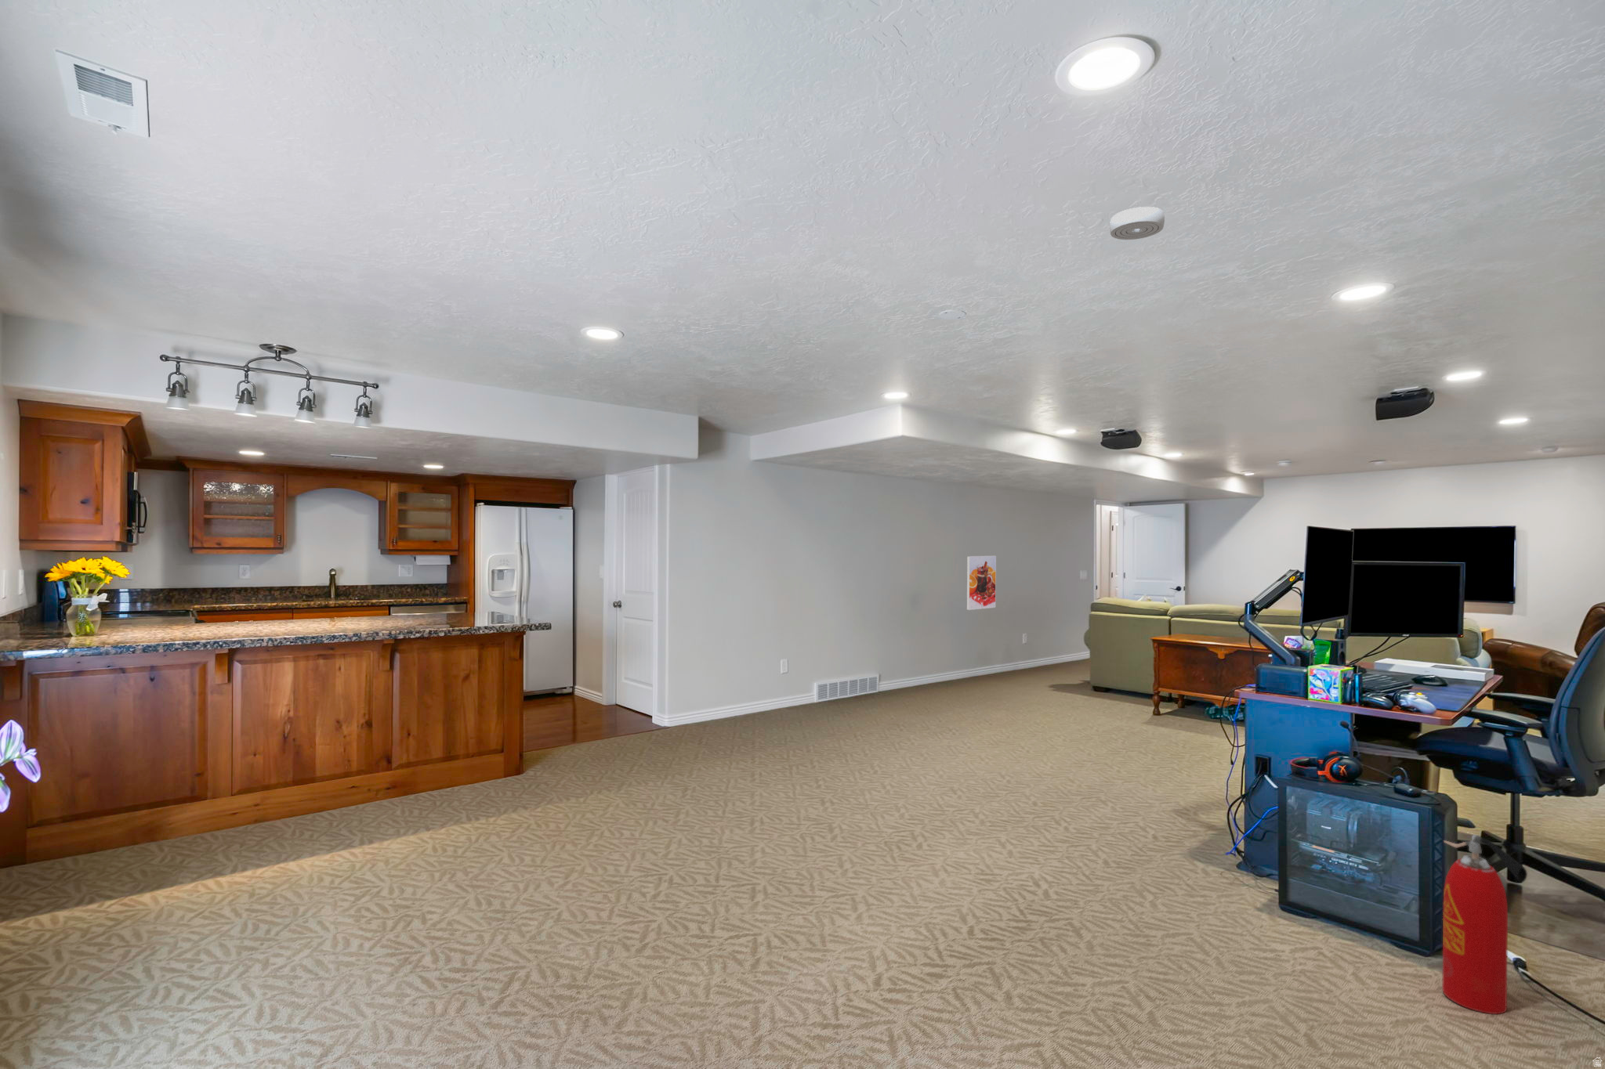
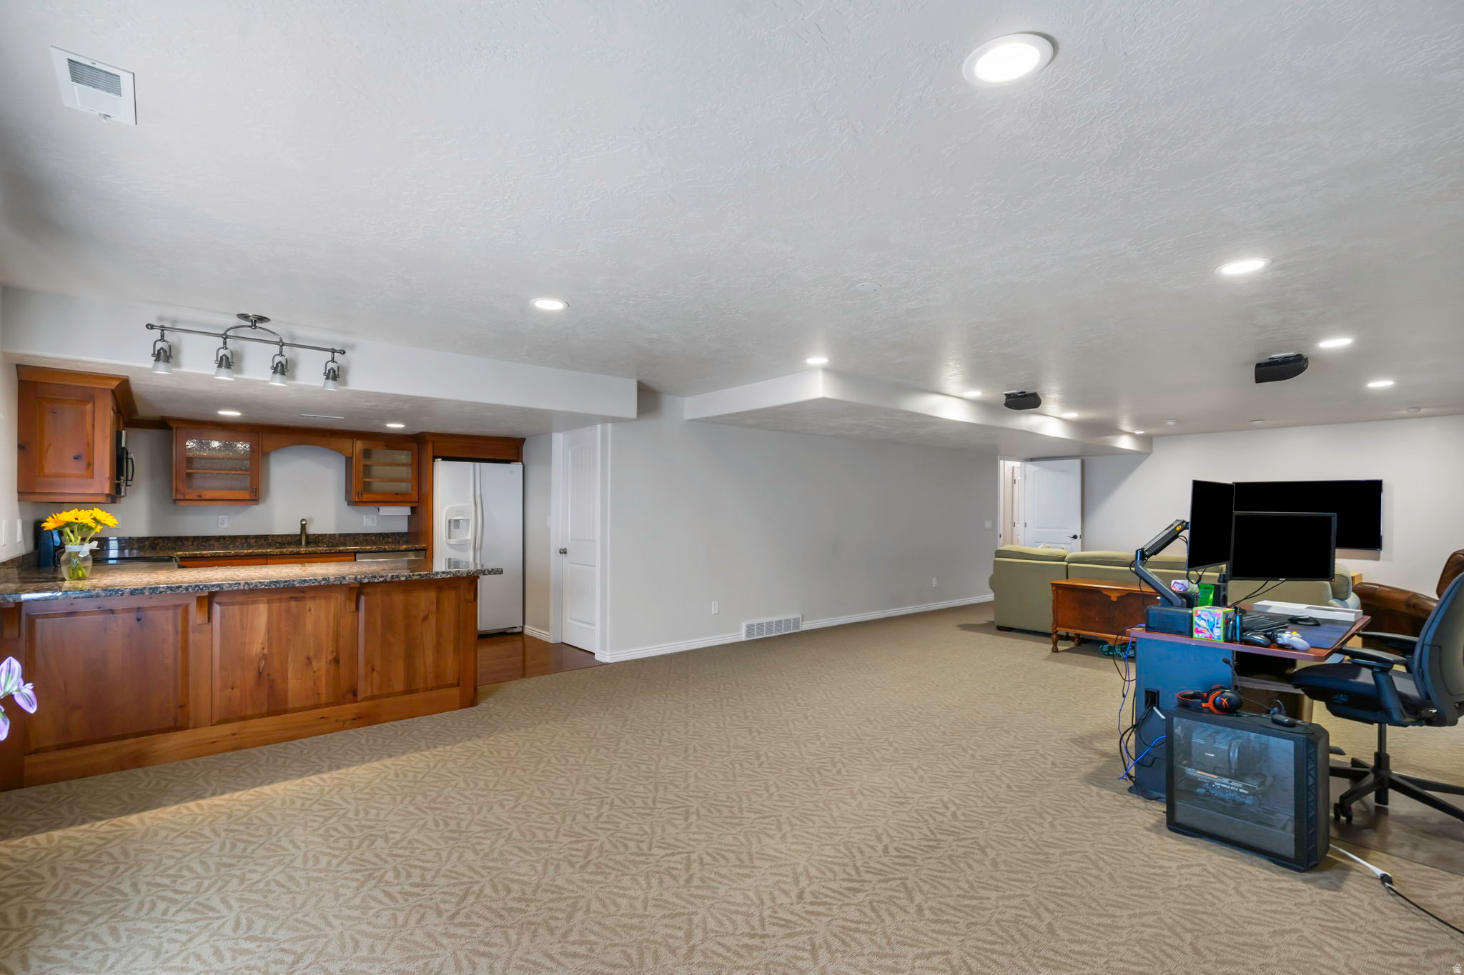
- fire extinguisher (1476, 919)
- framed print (981, 582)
- smoke detector (1136, 223)
